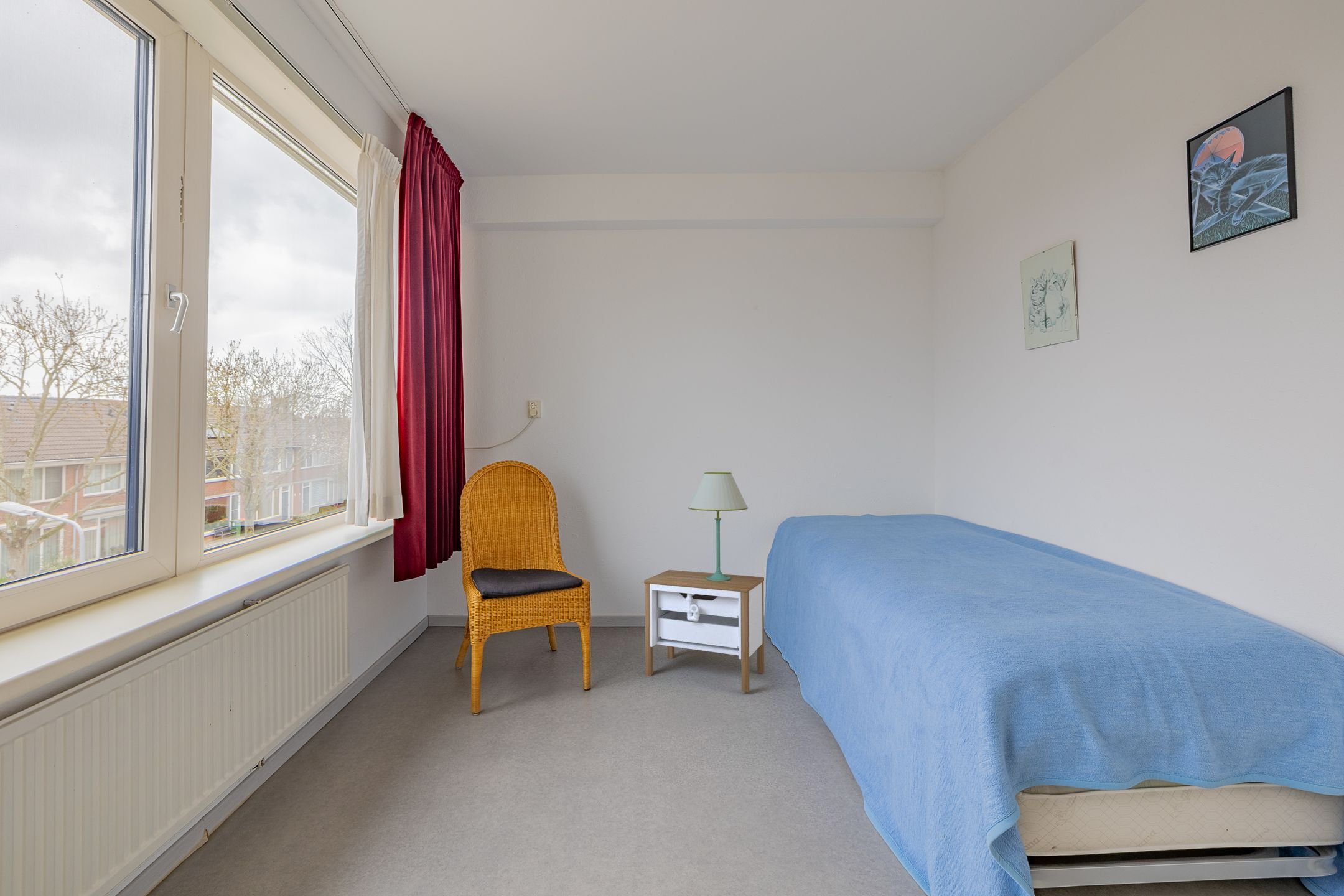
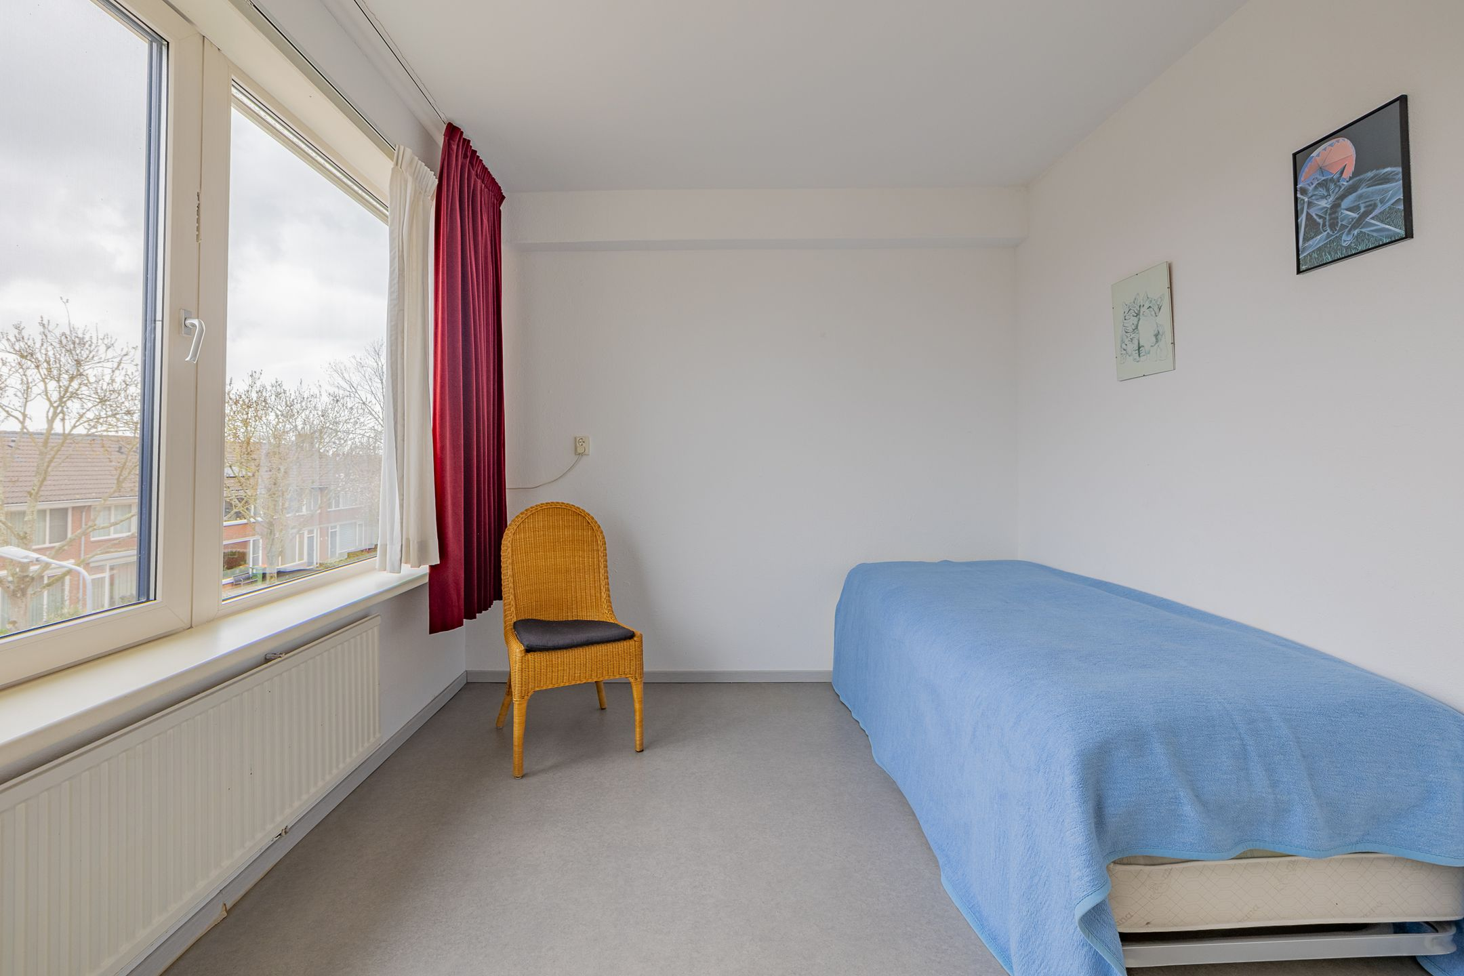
- nightstand (706, 625)
- table lamp (718, 525)
